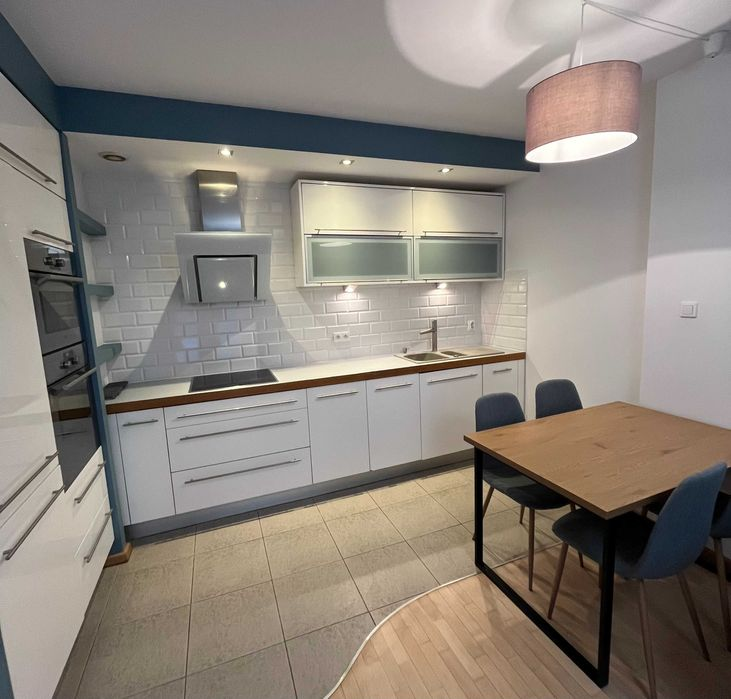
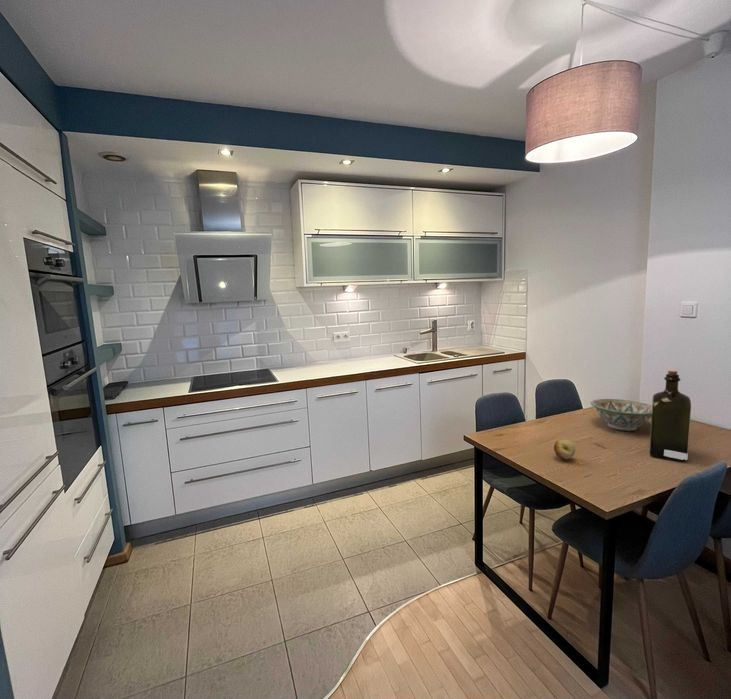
+ decorative bowl (623, 416)
+ liquor (670, 412)
+ fruit (564, 449)
